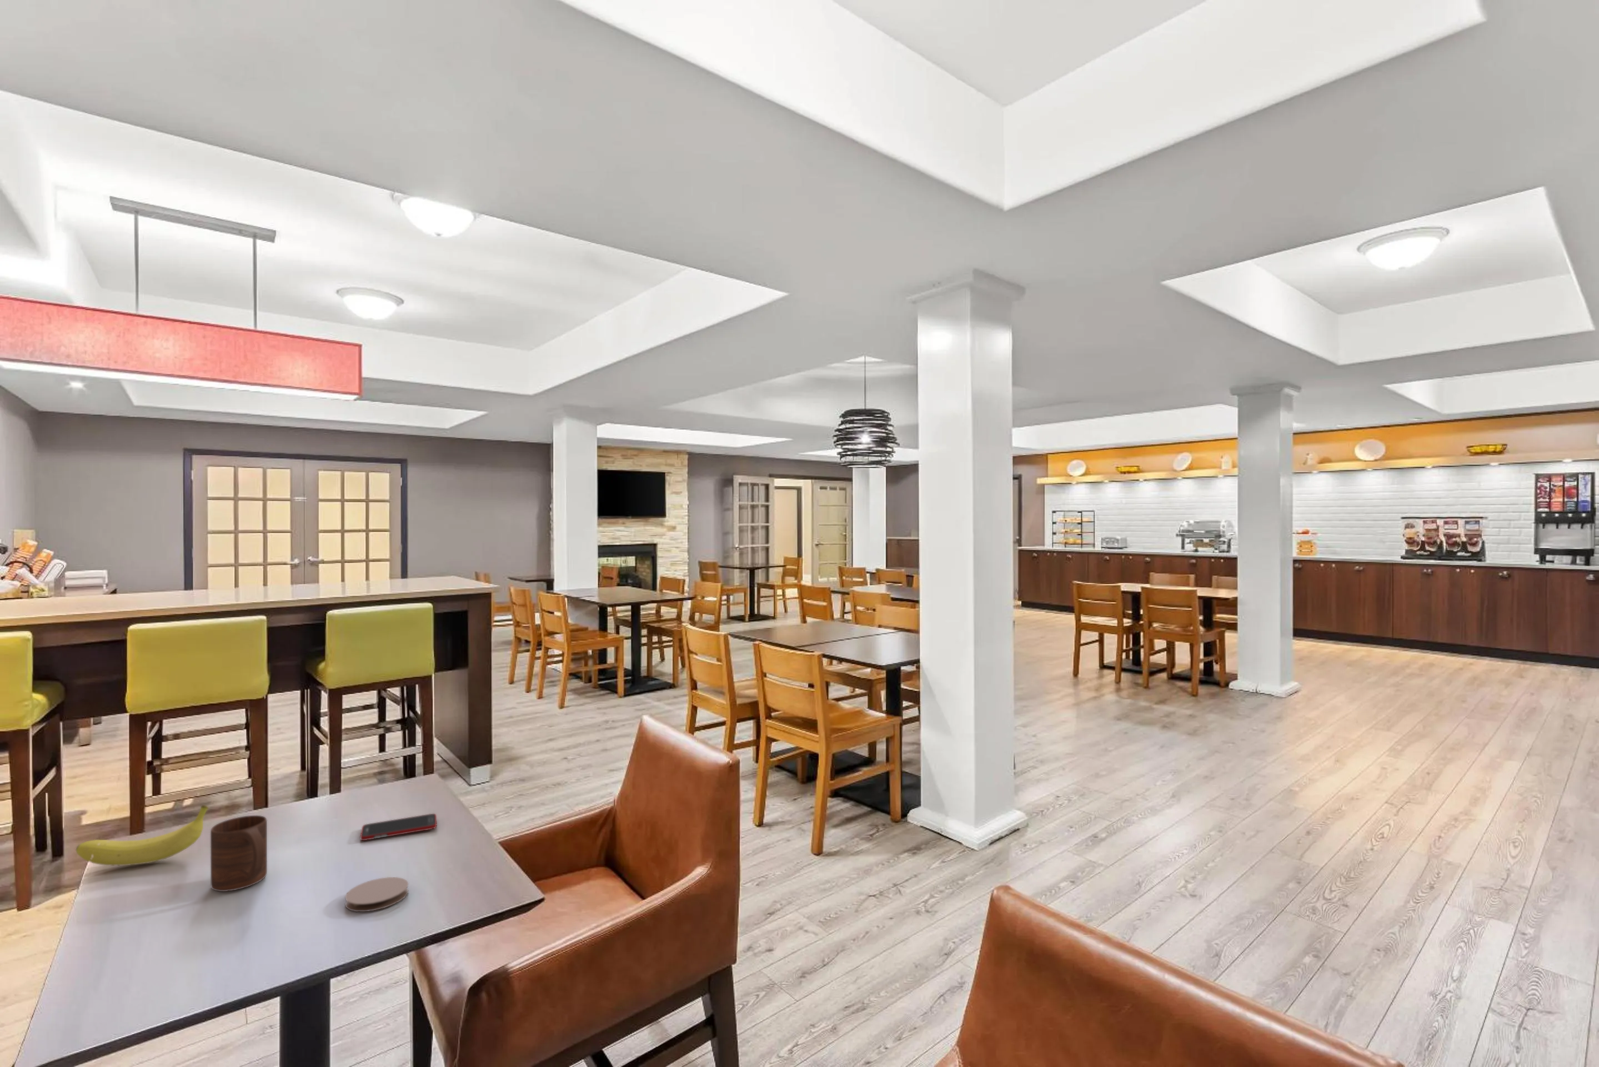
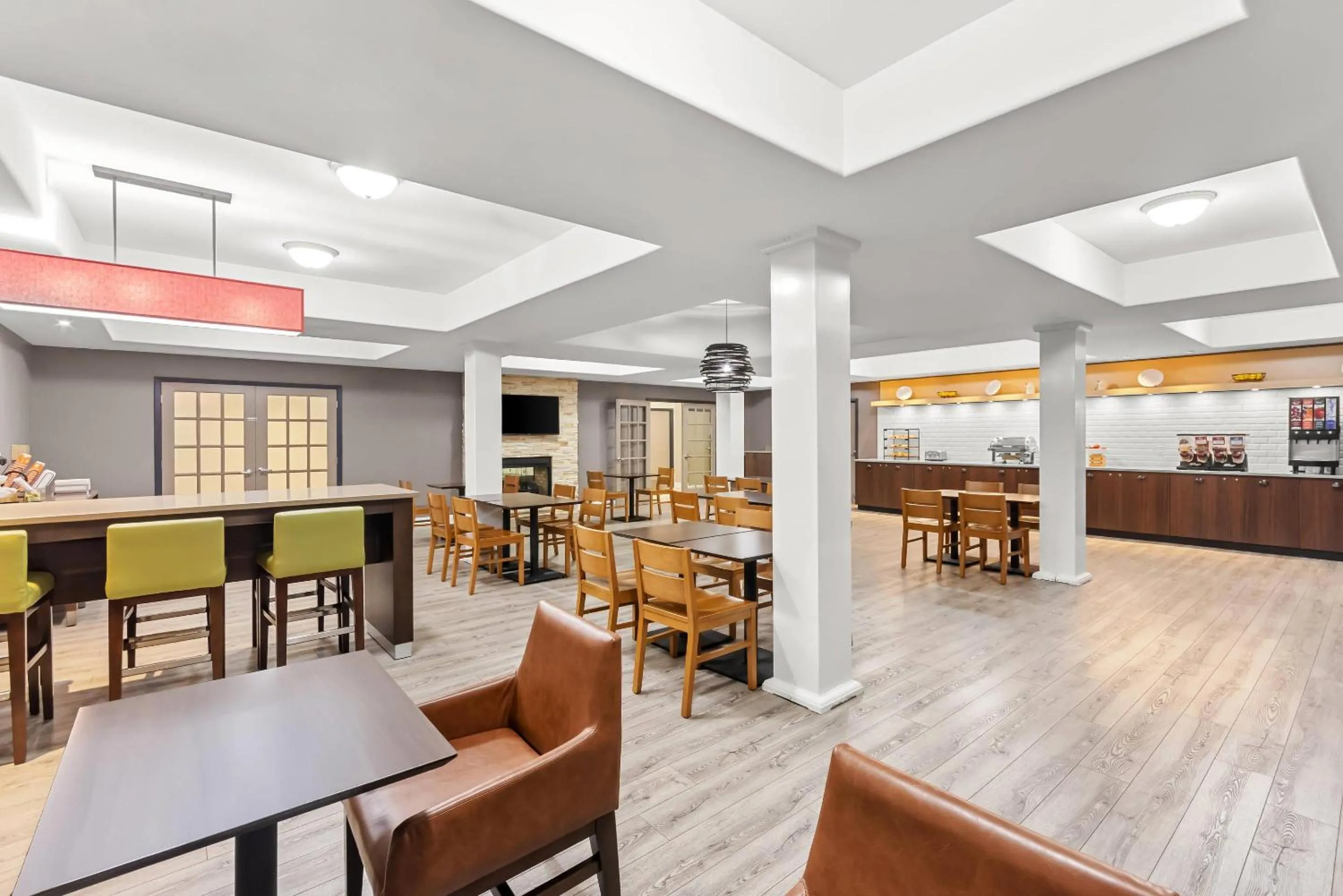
- fruit (145, 838)
- cup (245, 853)
- cell phone (399, 826)
- coaster (377, 893)
